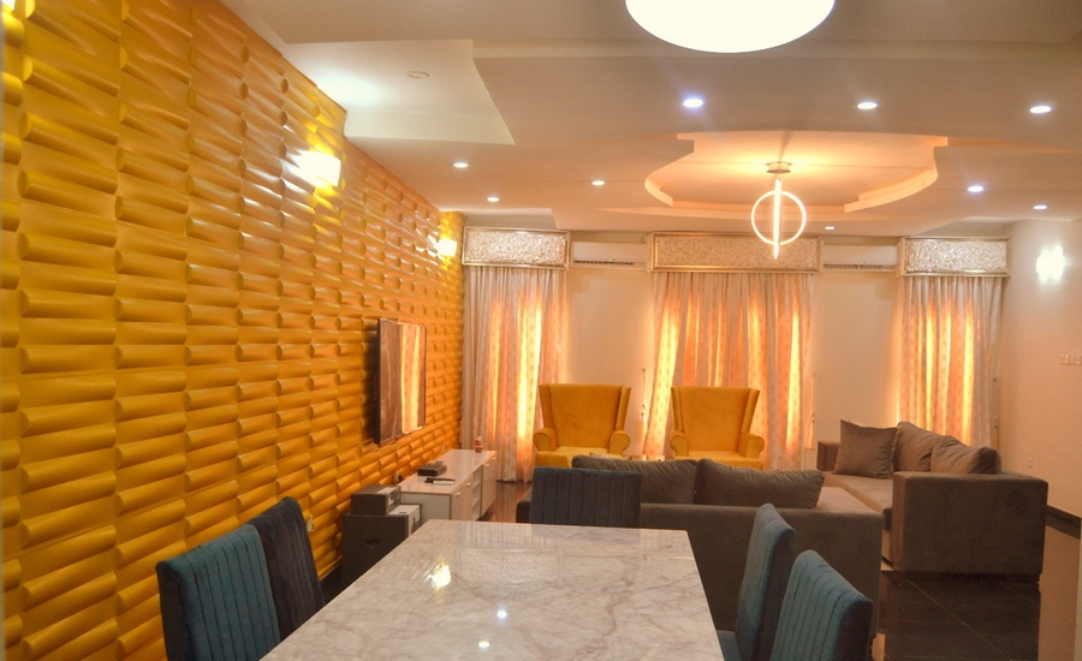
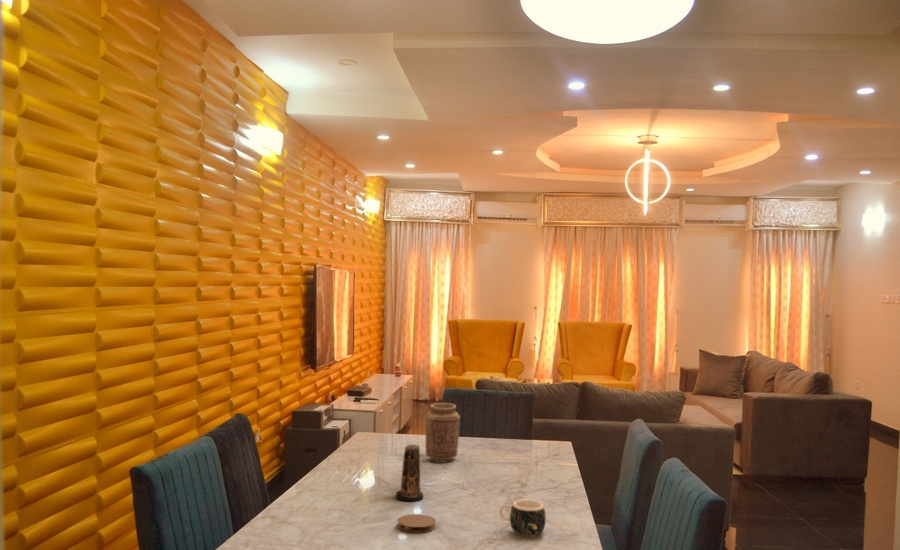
+ vase (442, 432)
+ coaster (416, 523)
+ candle (410, 471)
+ mug (522, 517)
